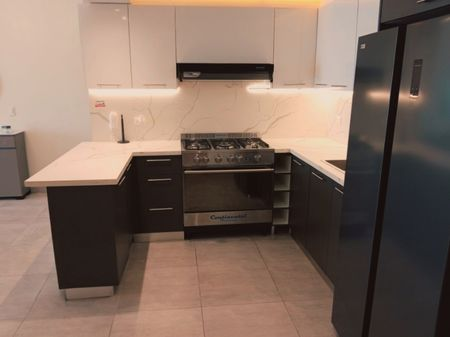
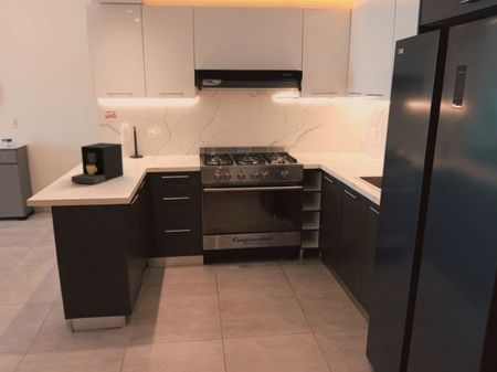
+ coffee maker (97, 162)
